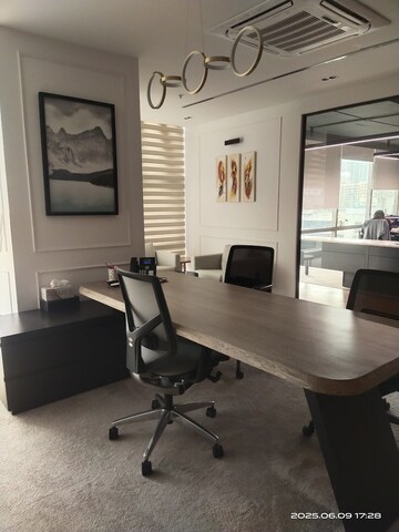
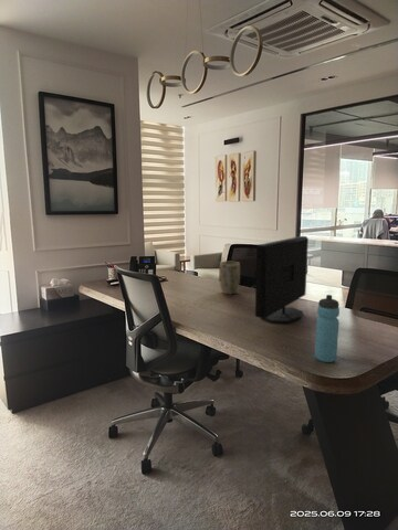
+ water bottle (327, 327)
+ plant pot (229, 277)
+ monitor (283, 278)
